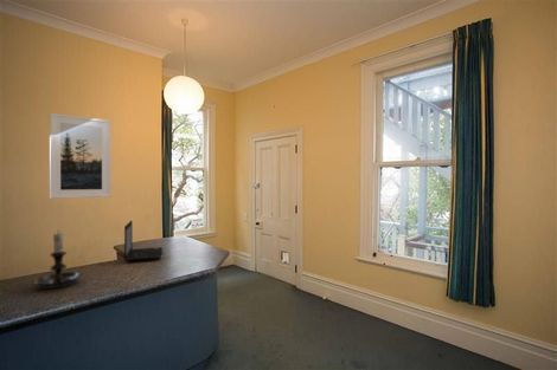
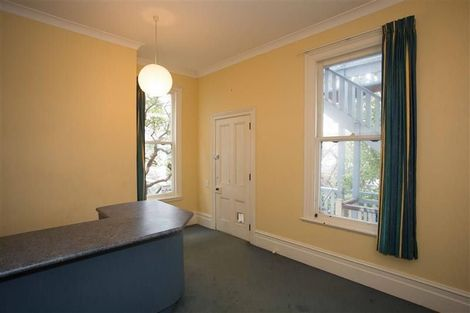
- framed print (82, 157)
- laptop (145, 248)
- candle holder (57, 257)
